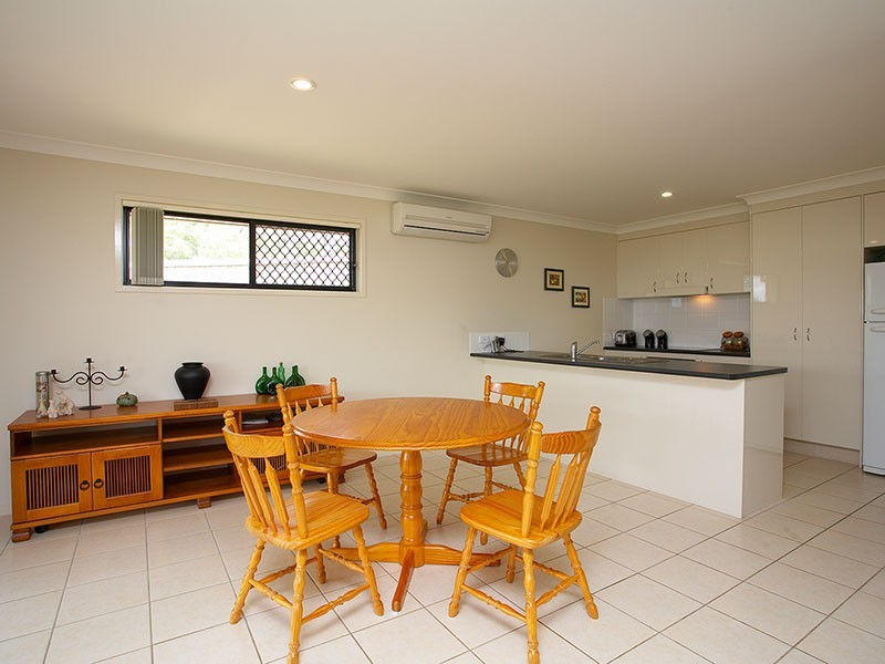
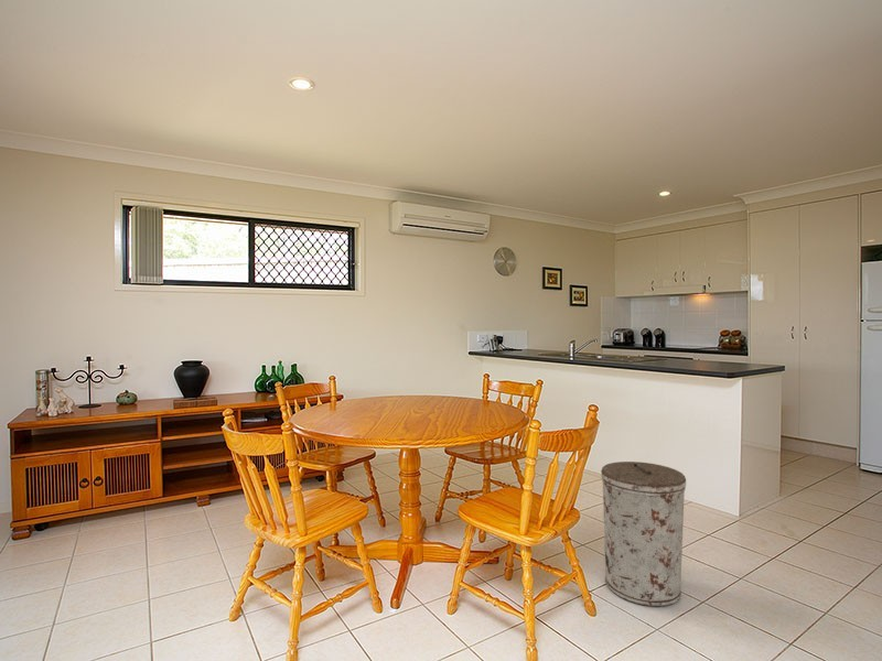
+ trash can (642, 527)
